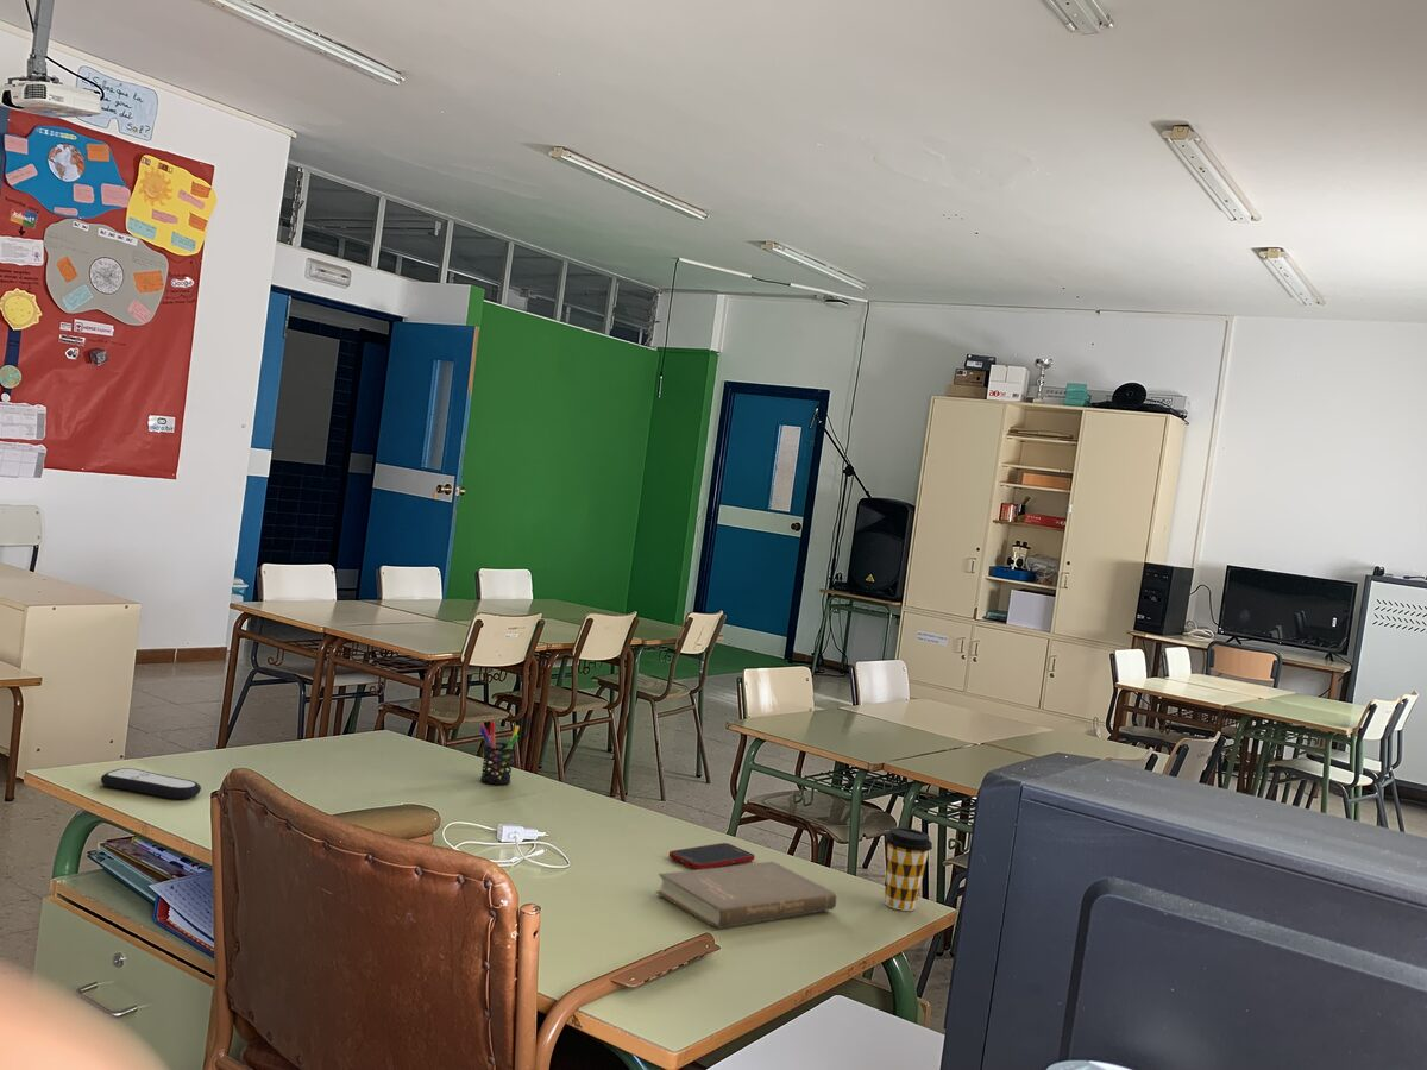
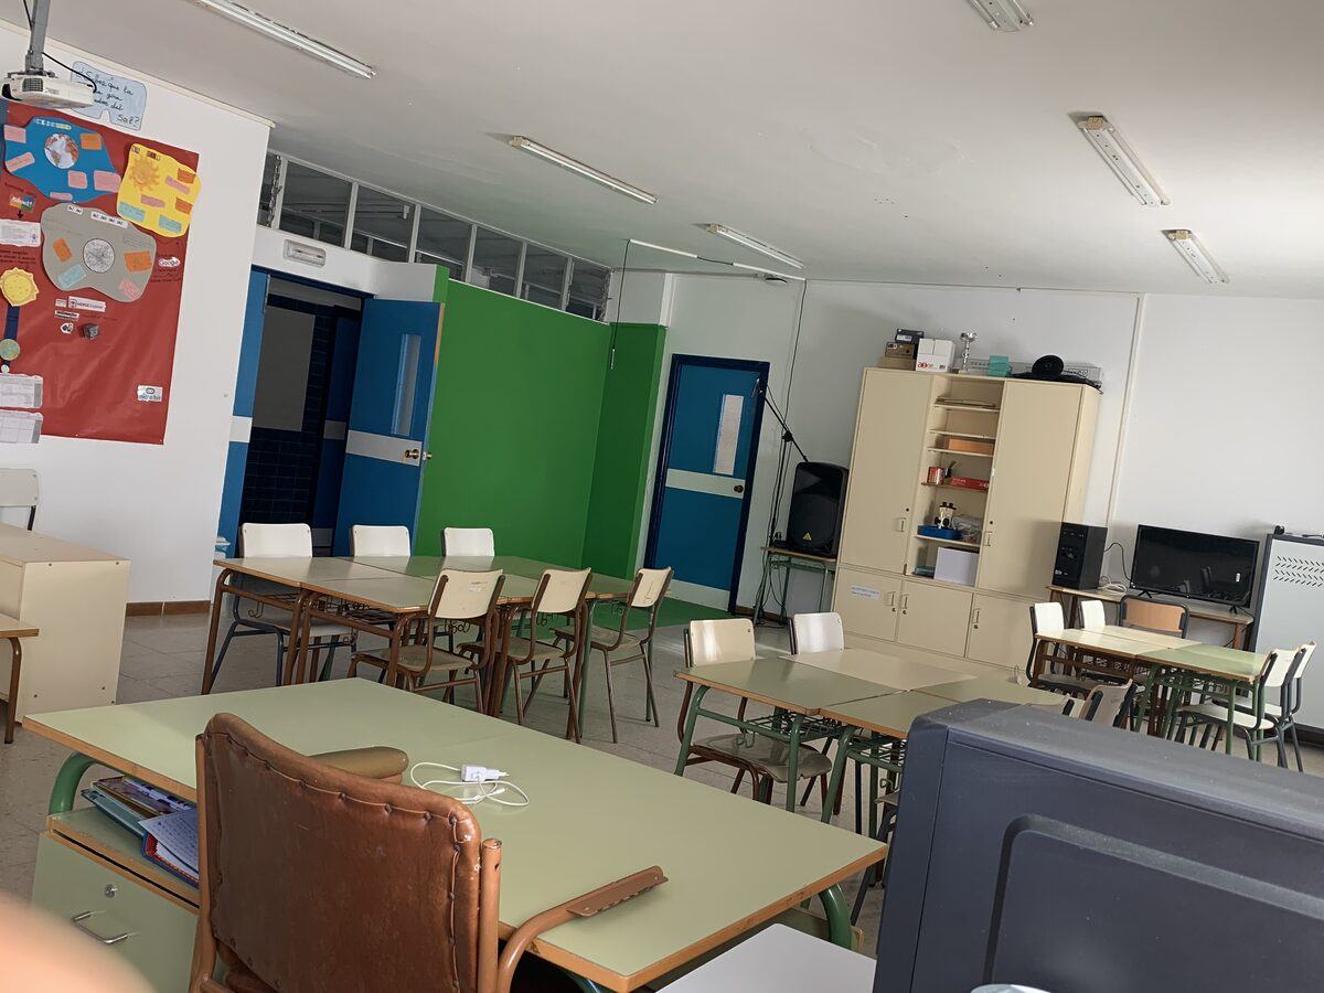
- coffee cup (905, 869)
- book (747, 893)
- pen holder (501, 751)
- cell phone (711, 856)
- remote control (152, 782)
